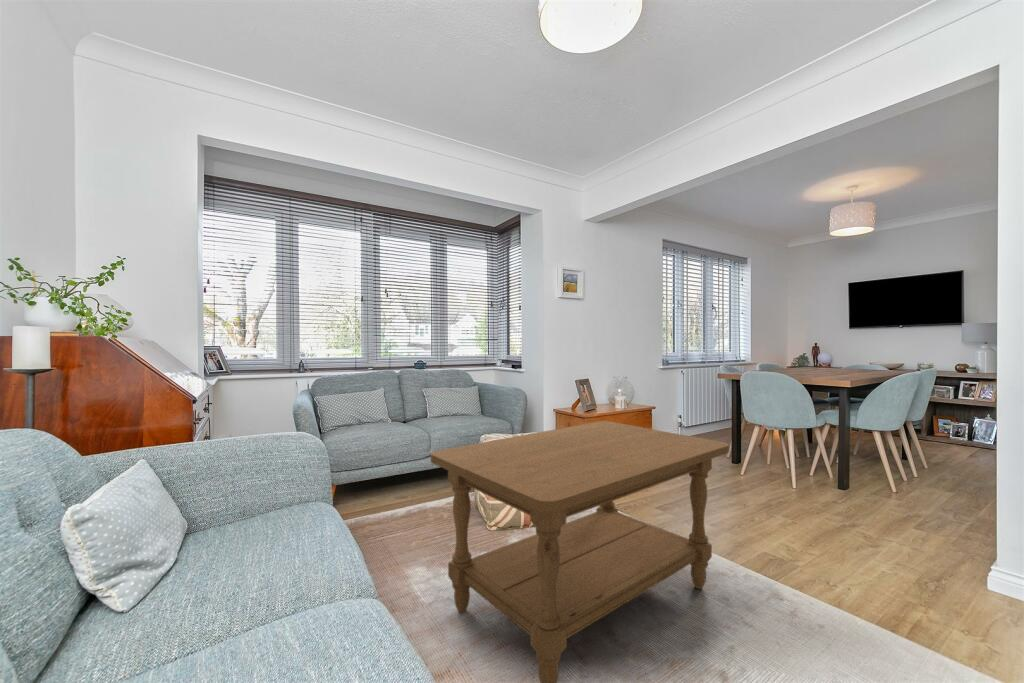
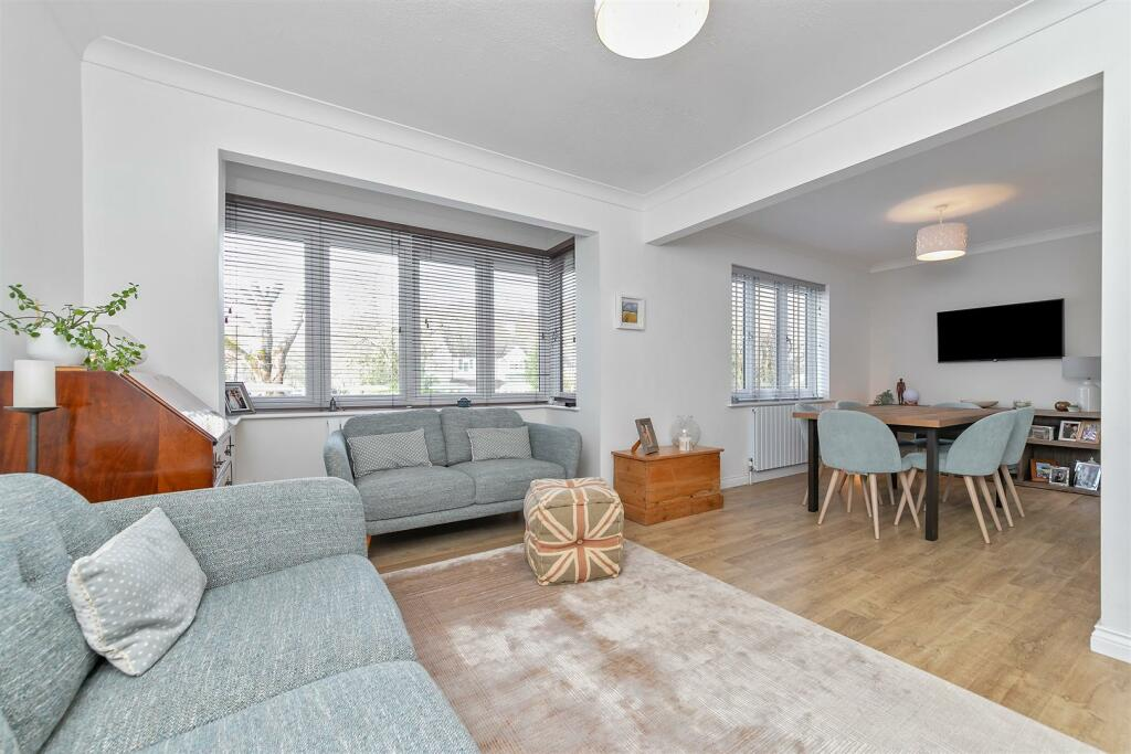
- coffee table (585, 523)
